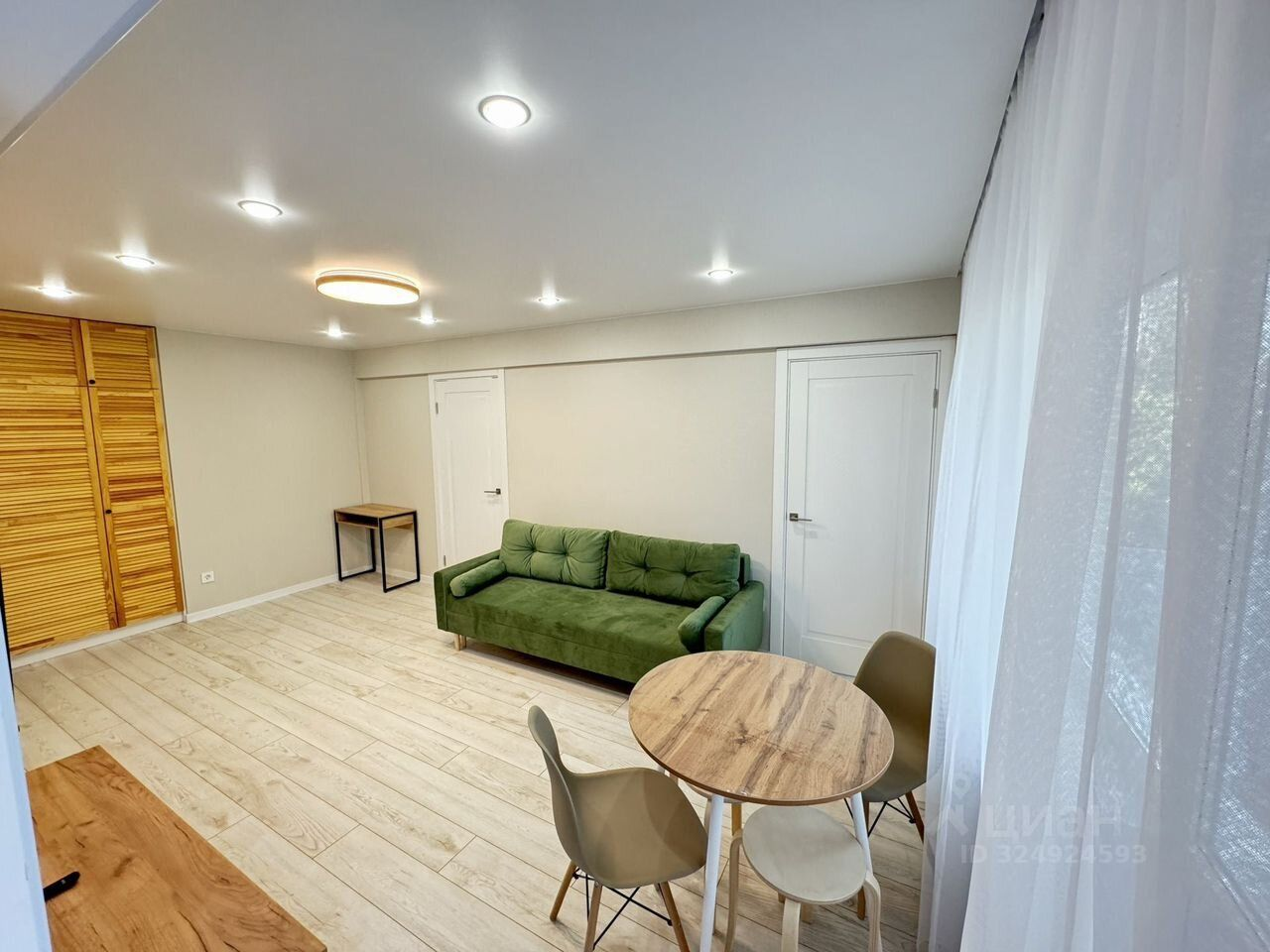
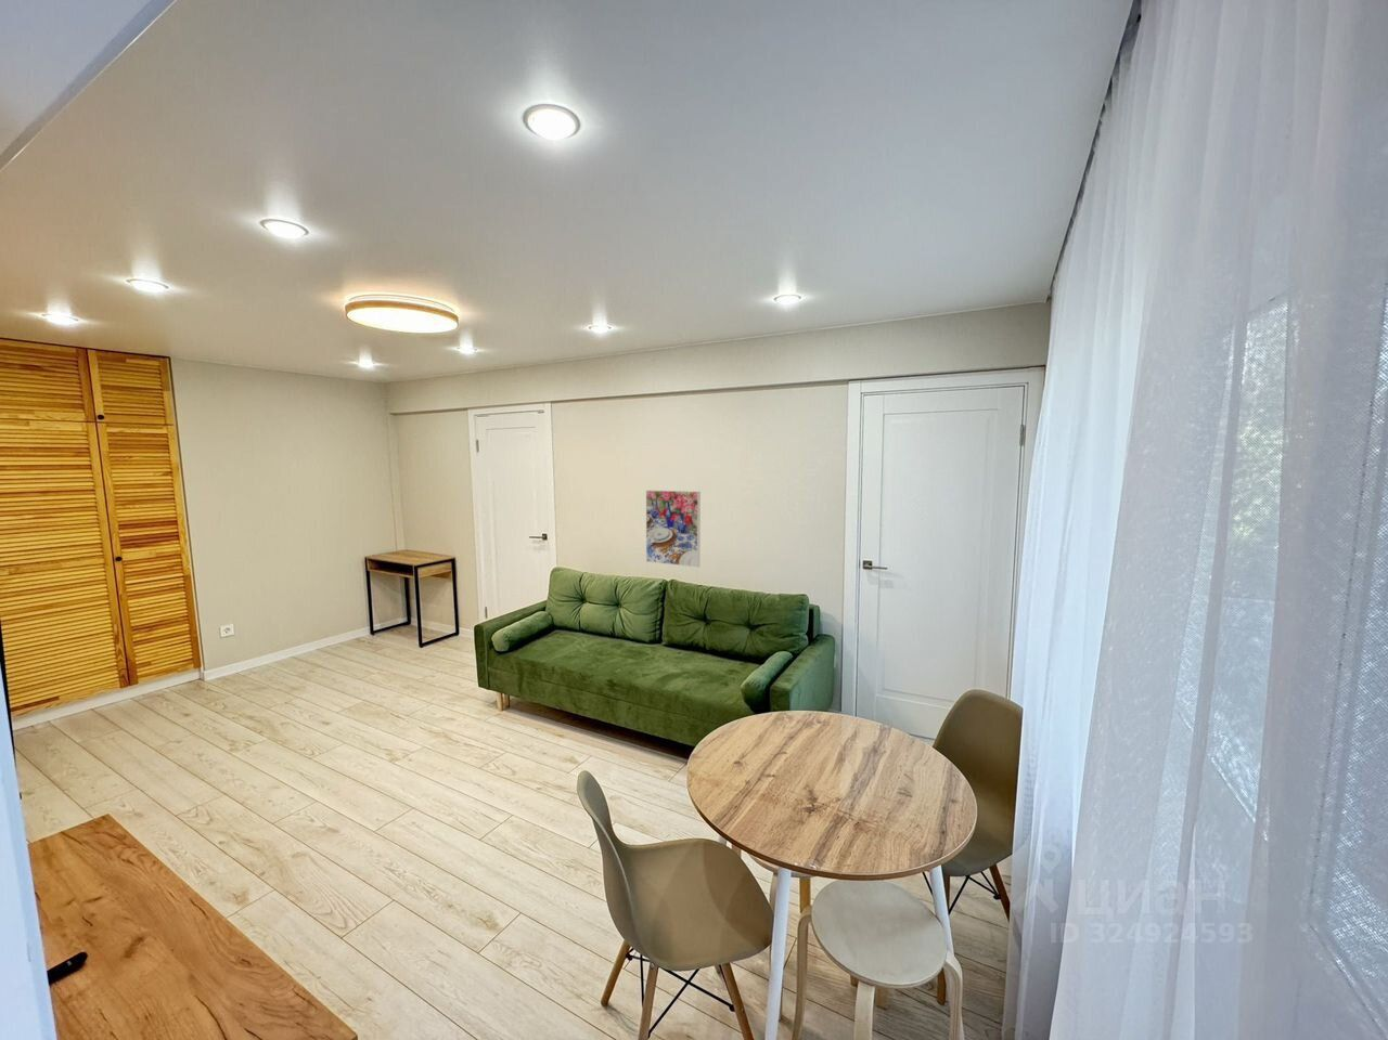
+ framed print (672, 528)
